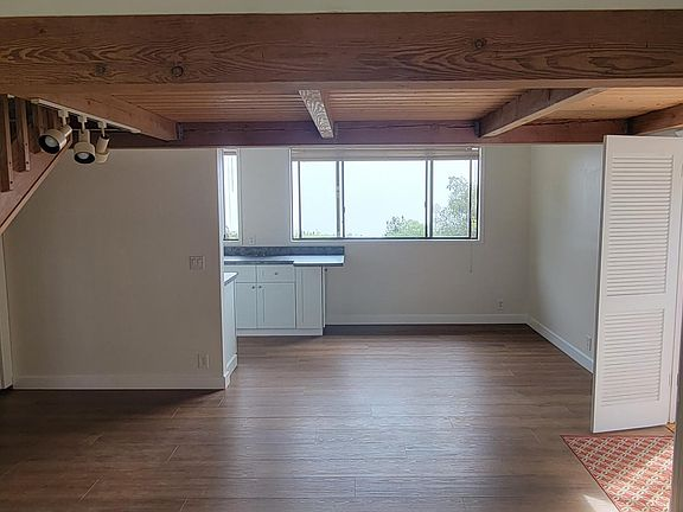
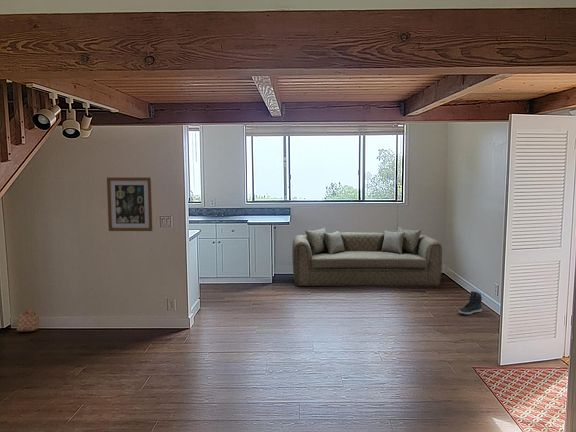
+ sneaker (470, 302)
+ basket (28, 319)
+ sofa (363, 254)
+ wall art (129, 204)
